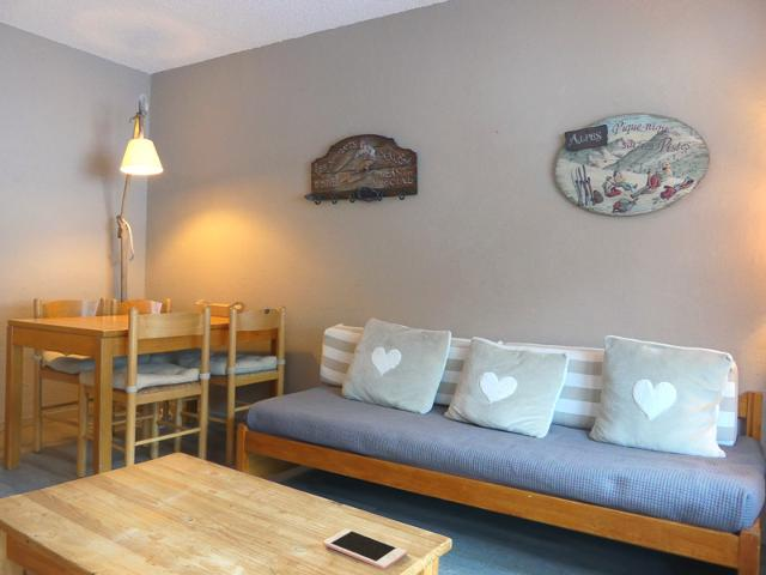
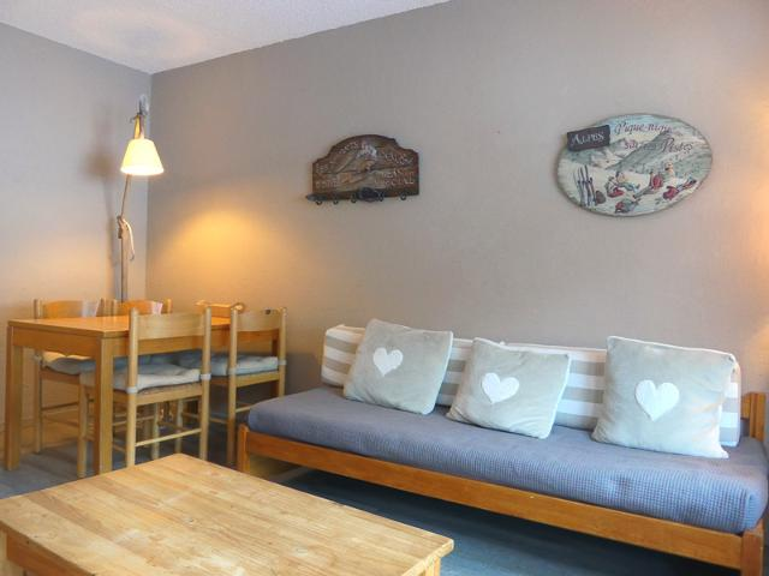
- cell phone (364, 547)
